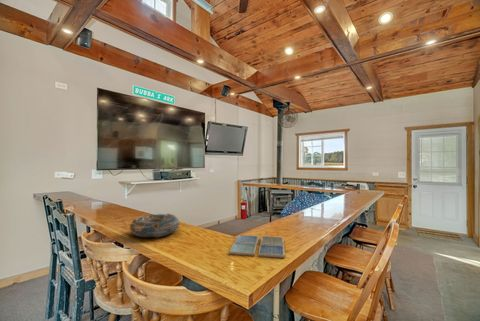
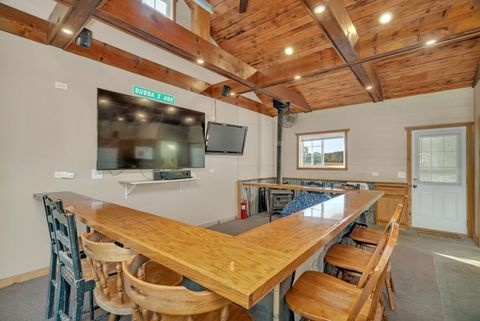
- decorative bowl (155, 224)
- drink coaster (257, 243)
